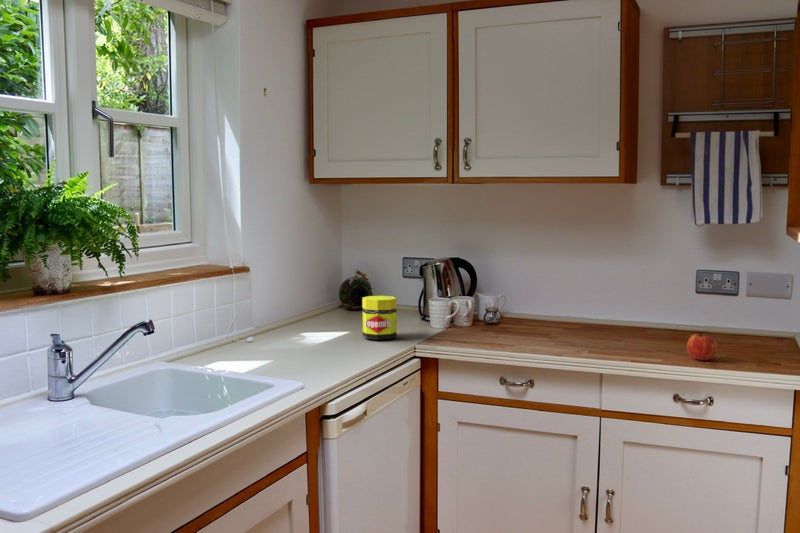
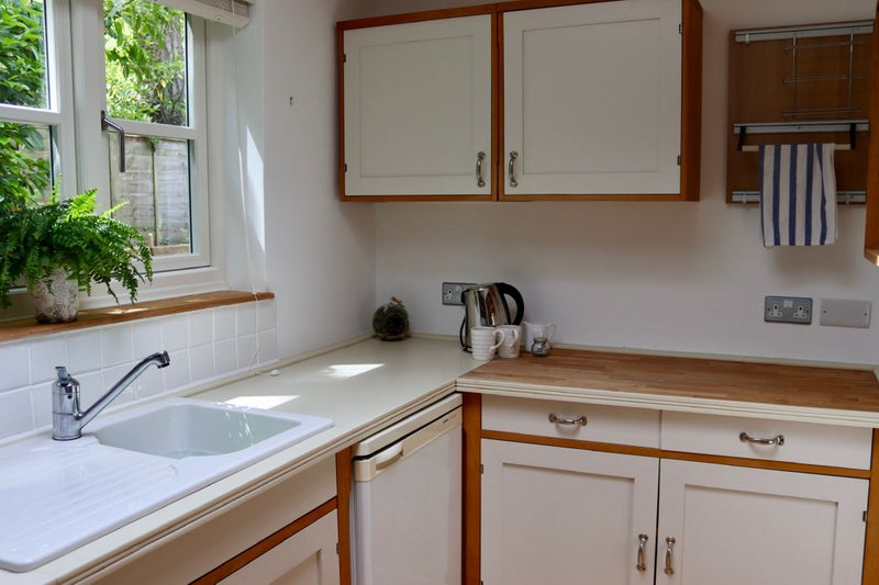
- fruit (702, 345)
- jar (379, 317)
